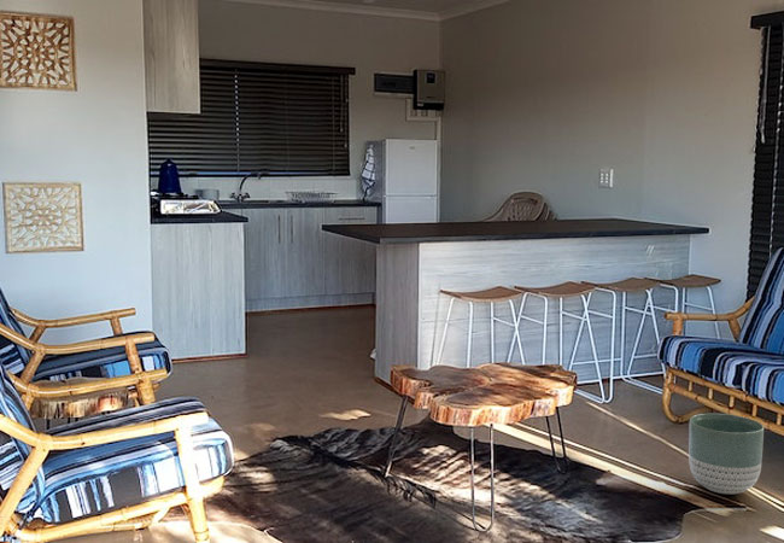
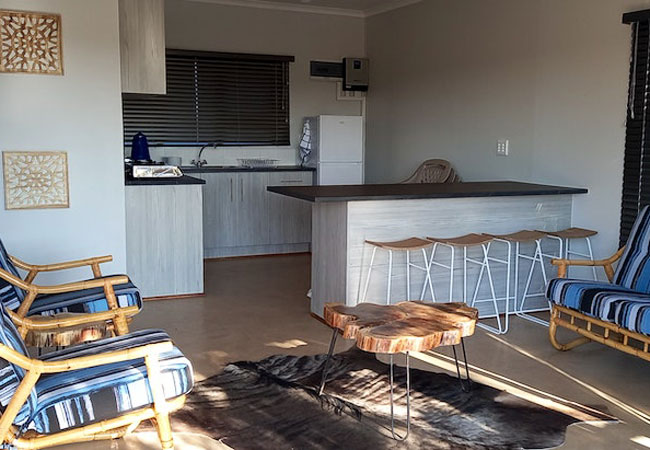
- planter (724, 456)
